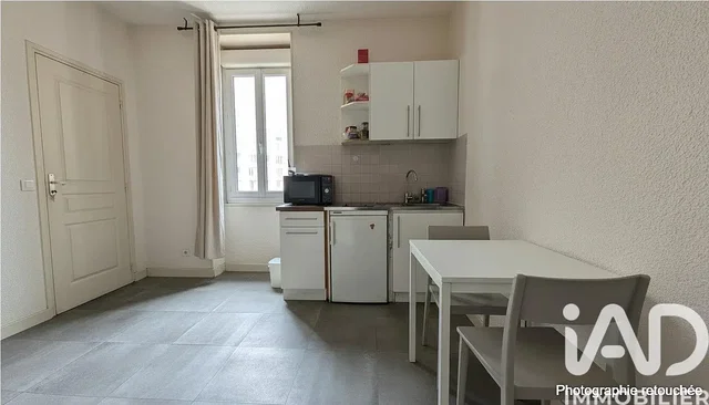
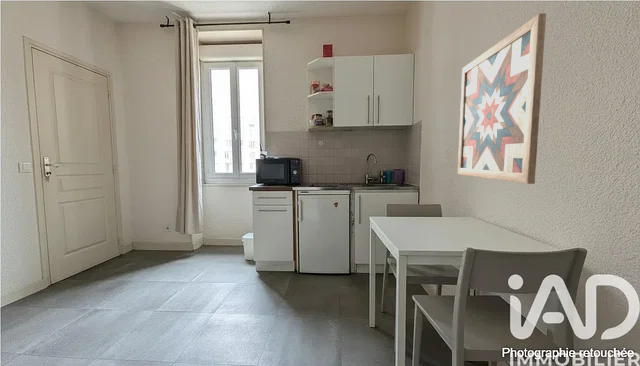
+ wall art (490, 113)
